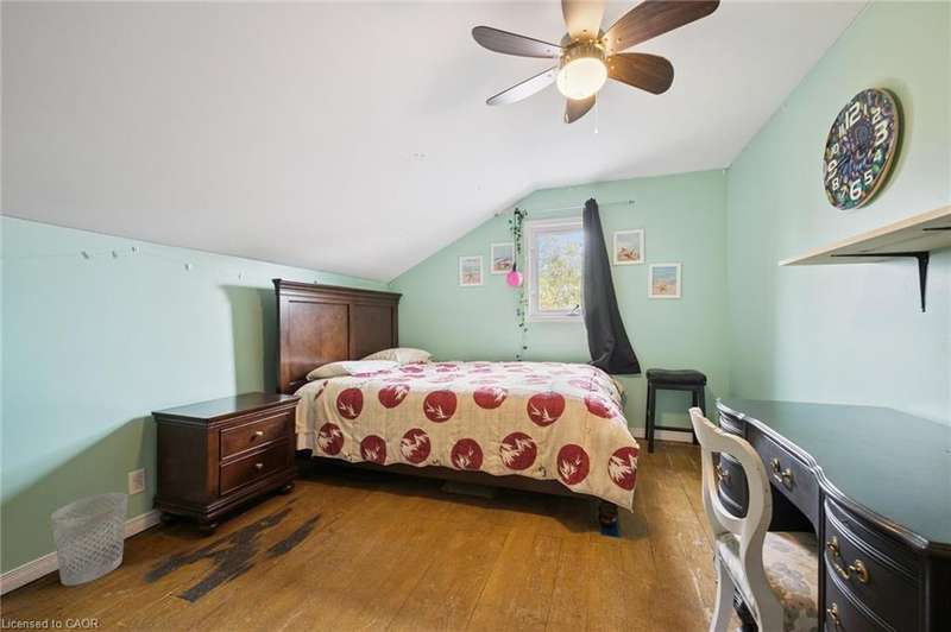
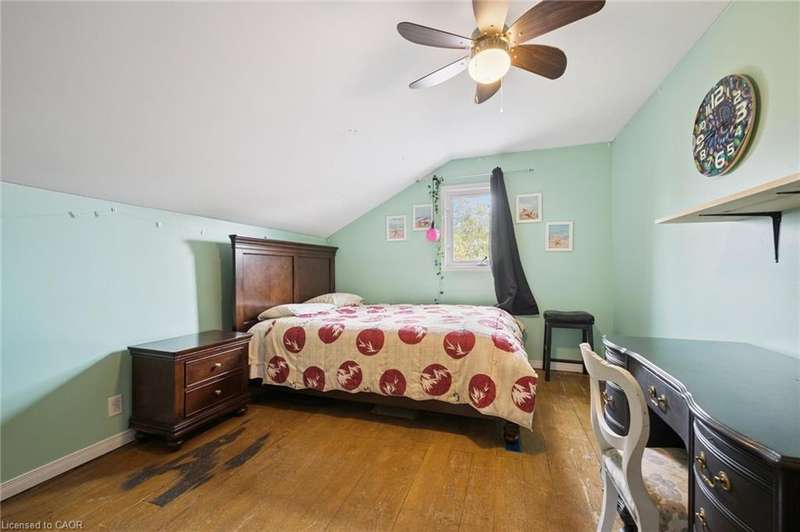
- wastebasket (92, 538)
